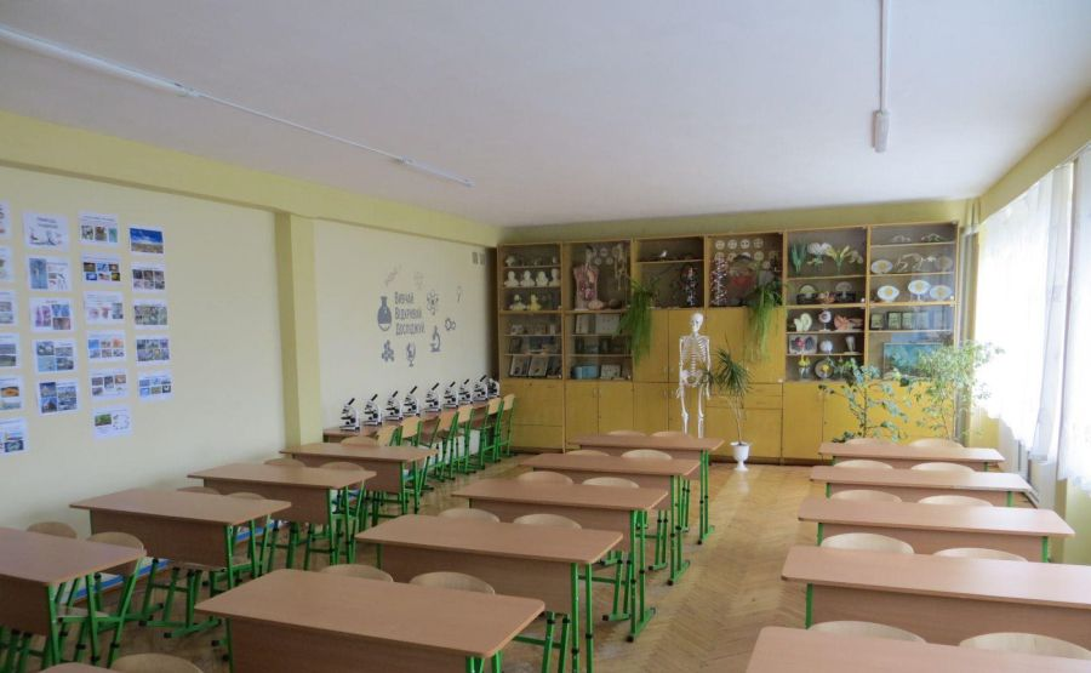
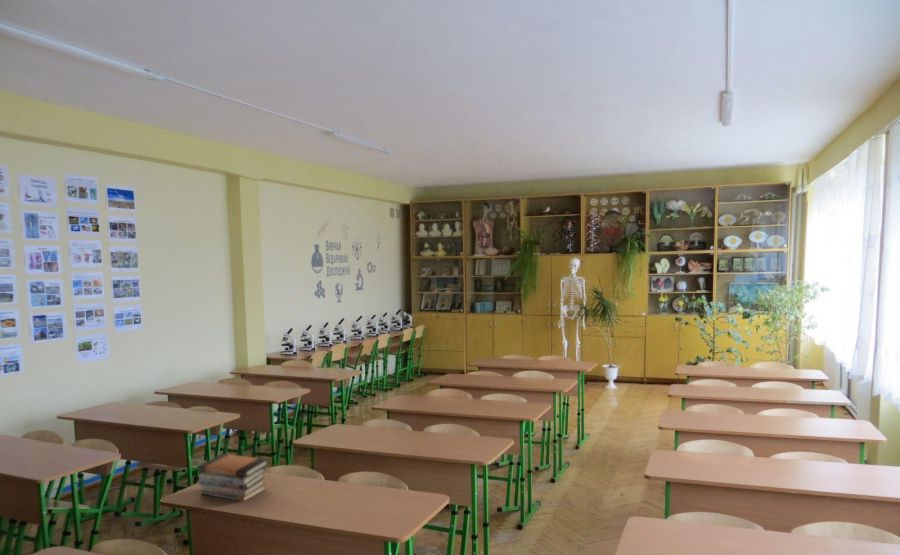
+ book stack (233, 476)
